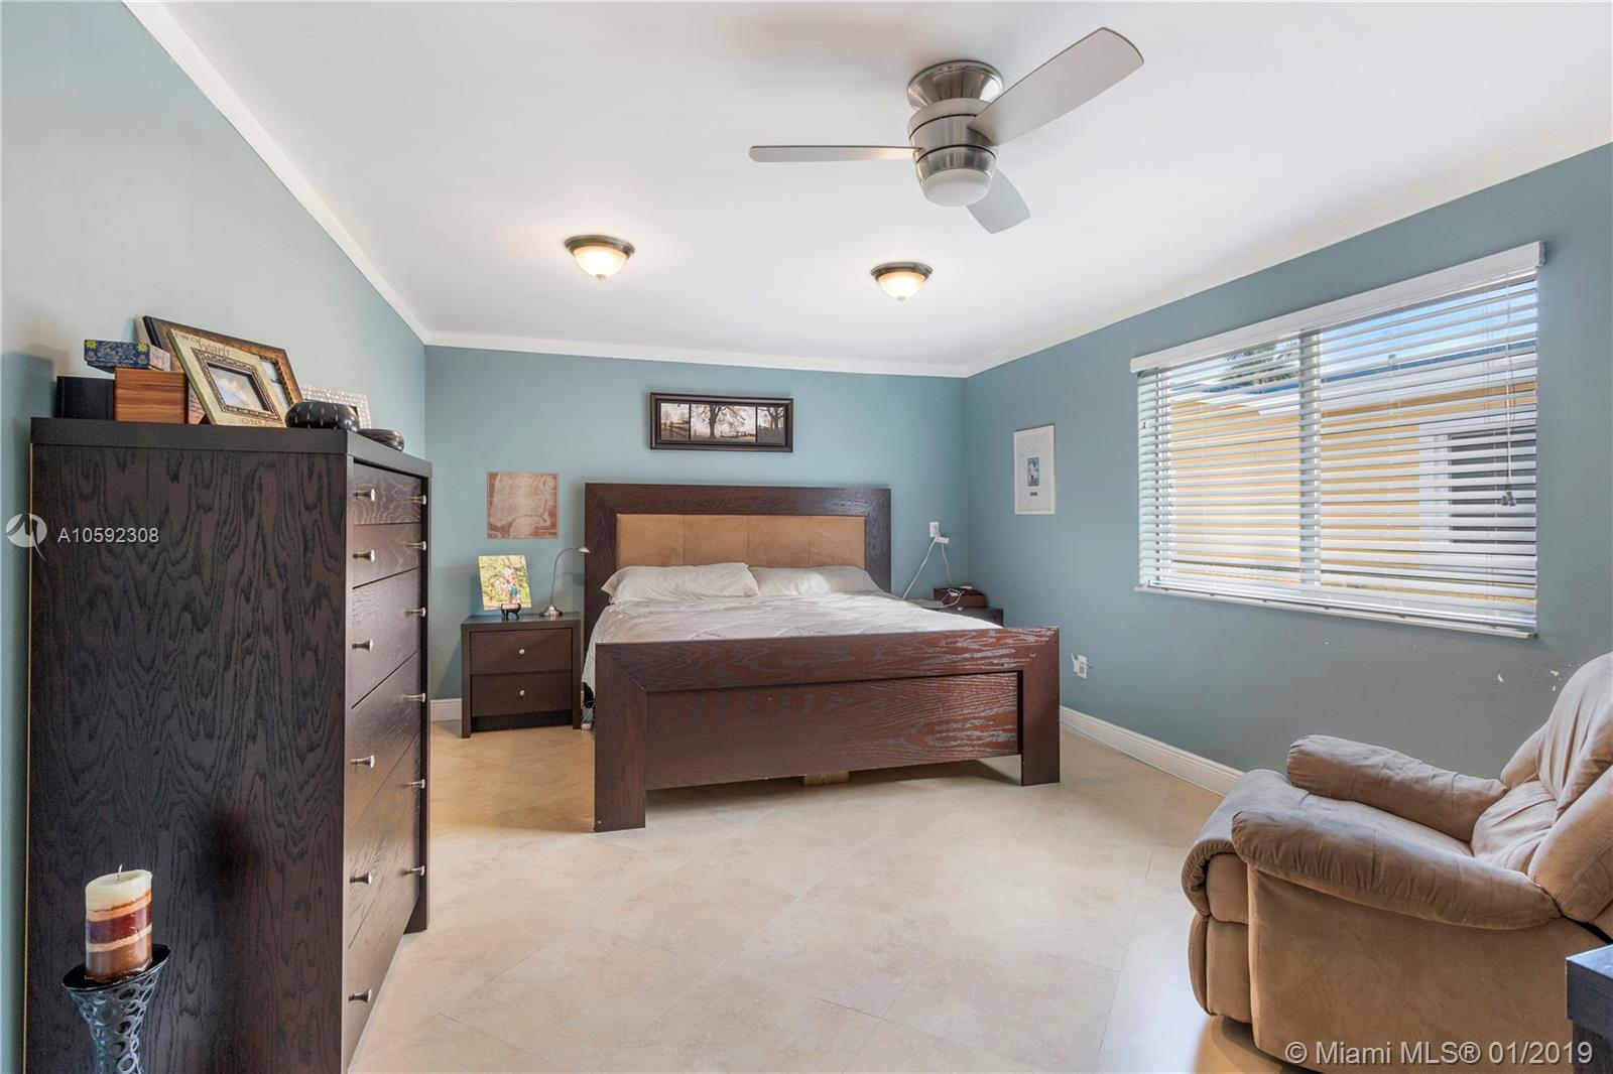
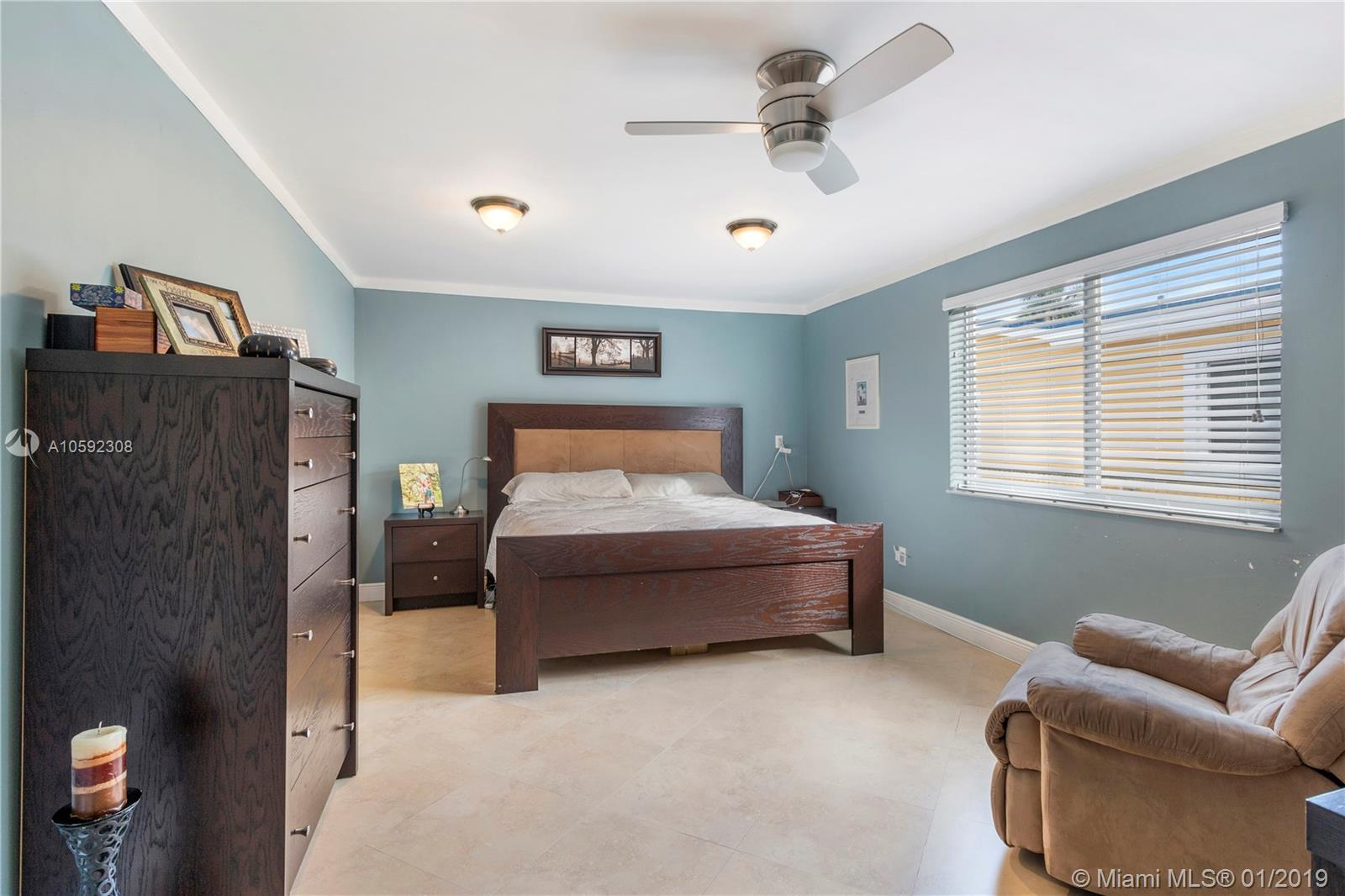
- wall art (523, 505)
